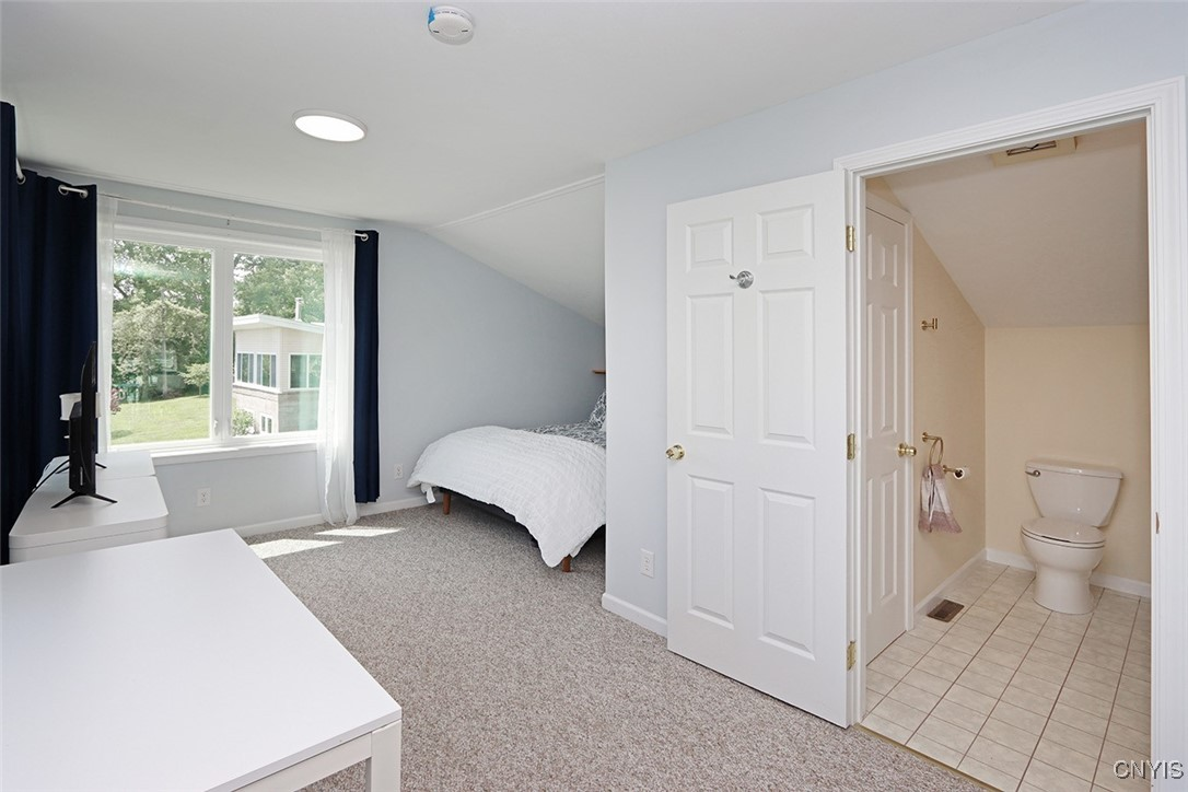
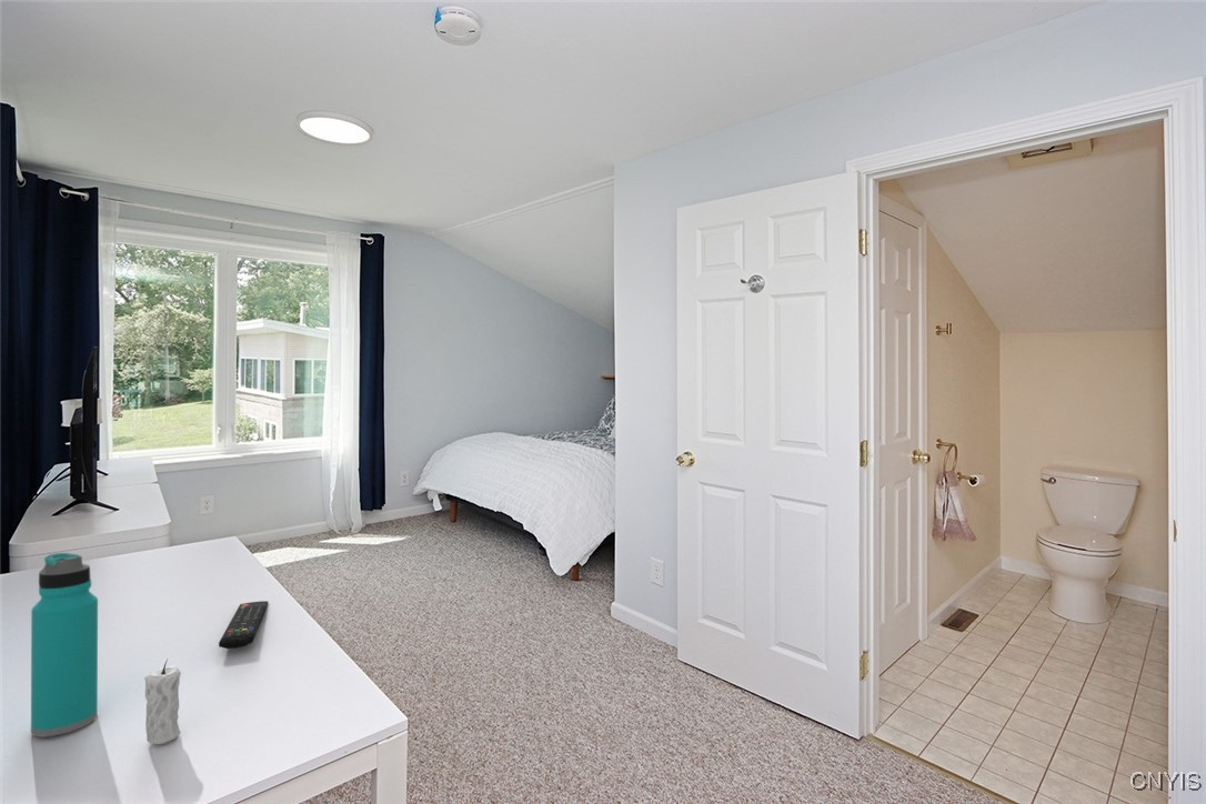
+ water bottle (64, 640)
+ remote control (245, 622)
+ candle (162, 697)
